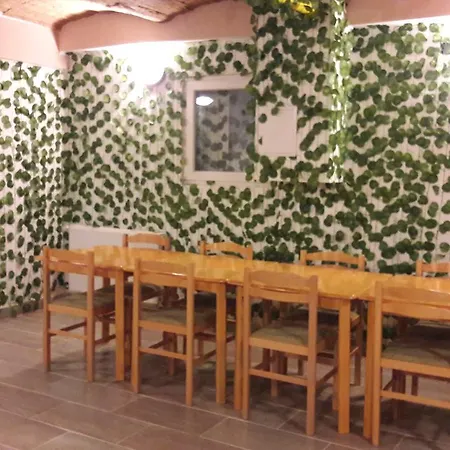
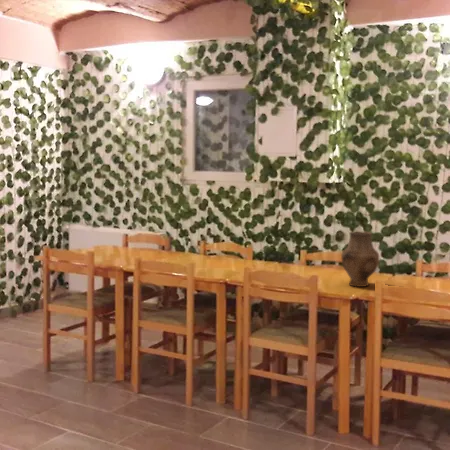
+ vase (360, 258)
